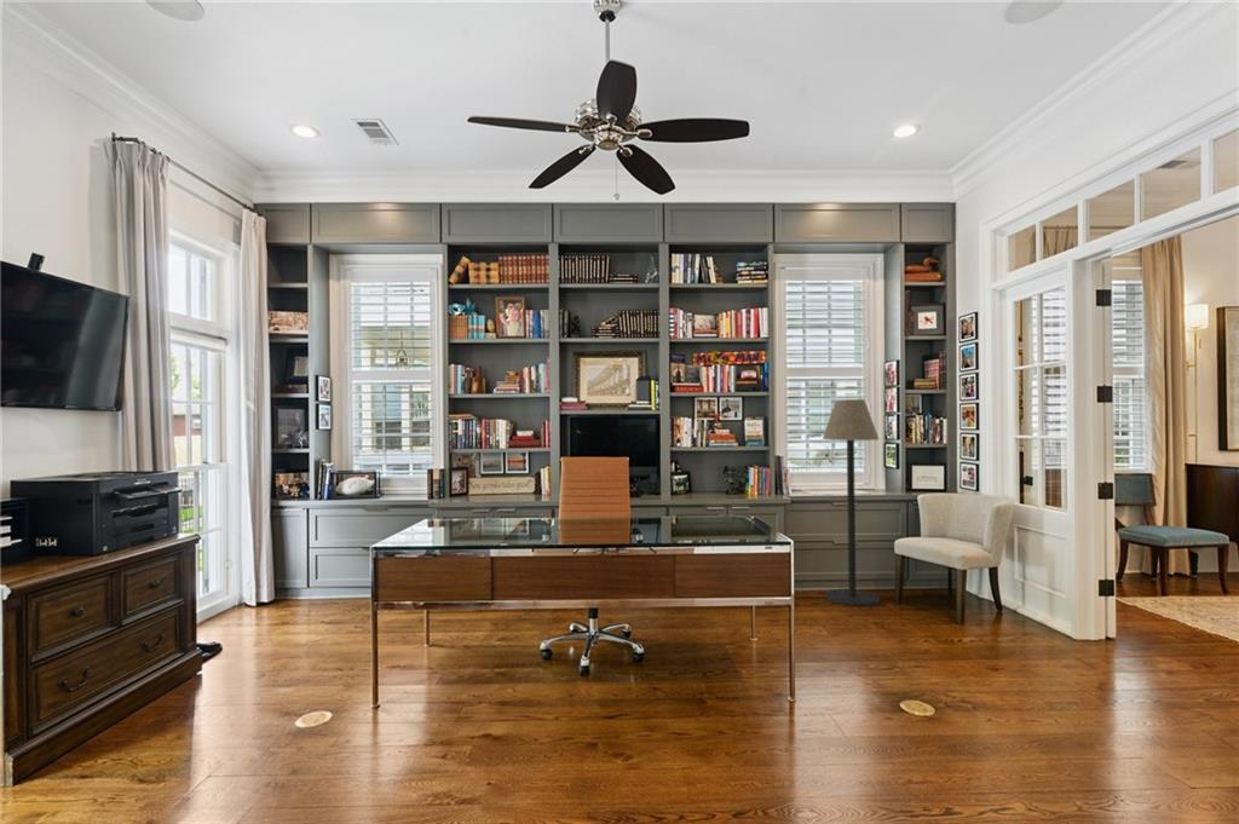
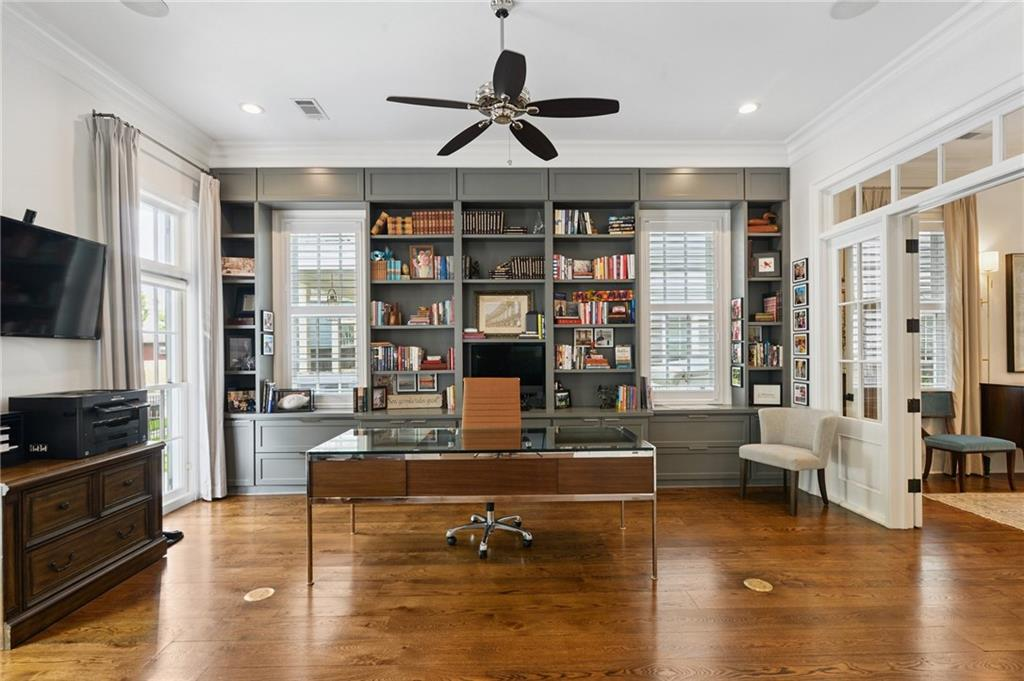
- floor lamp (851, 499)
